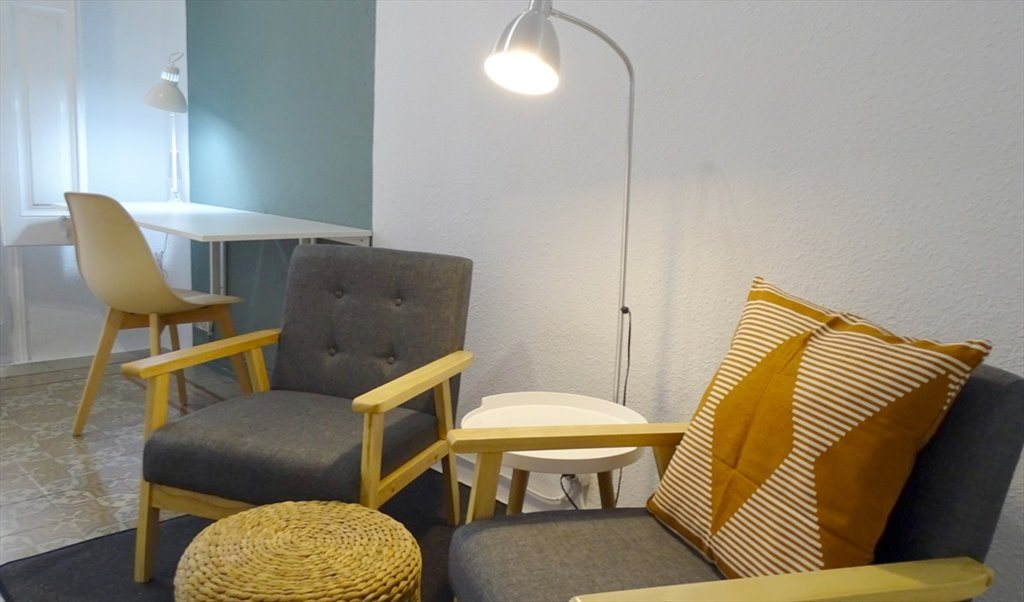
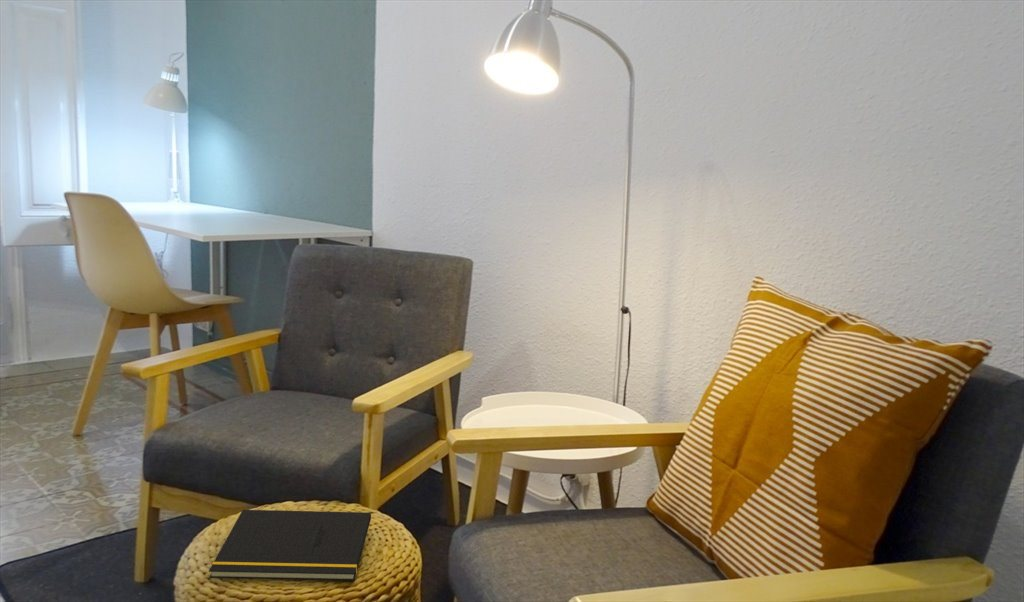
+ notepad (295, 543)
